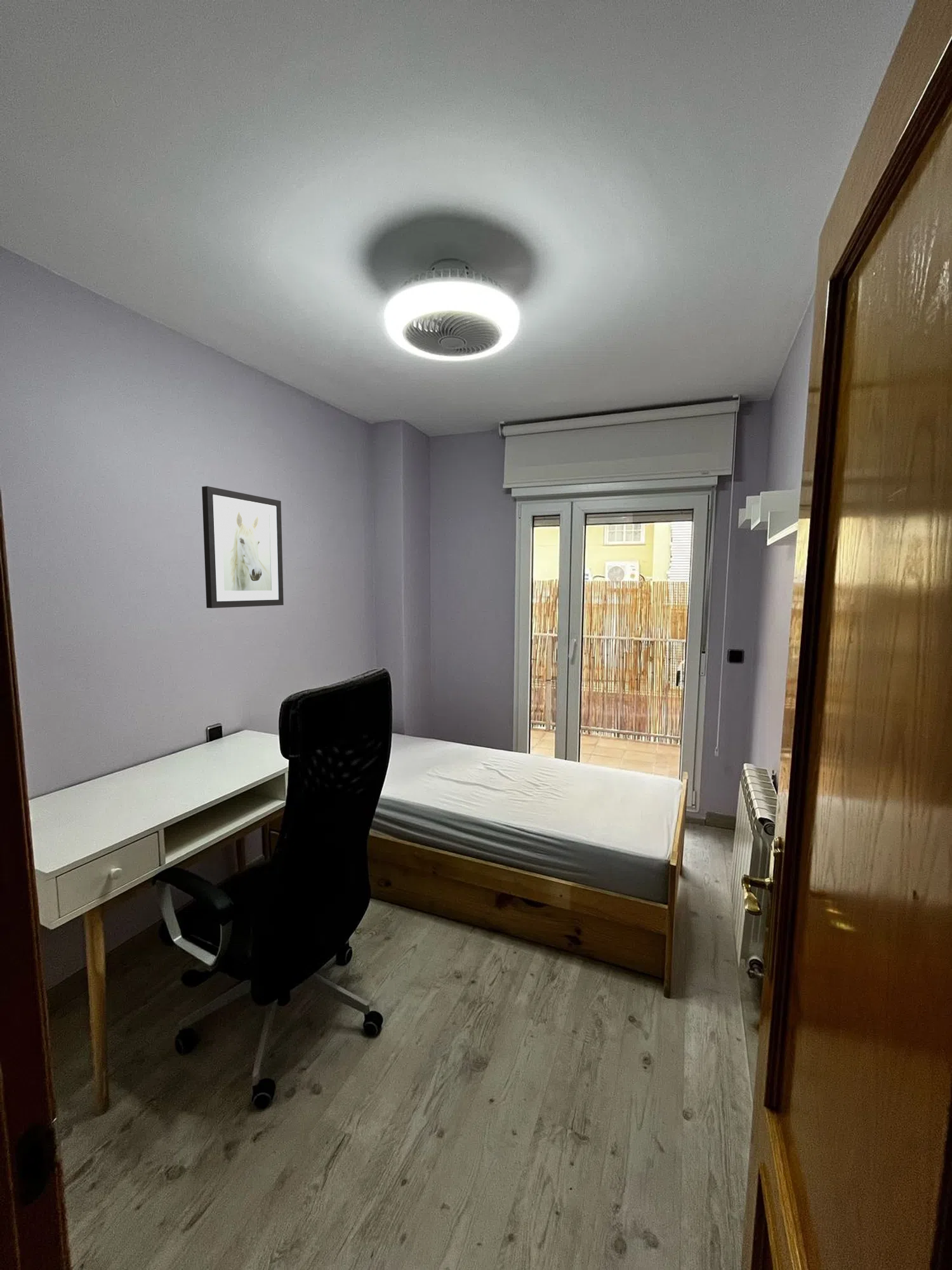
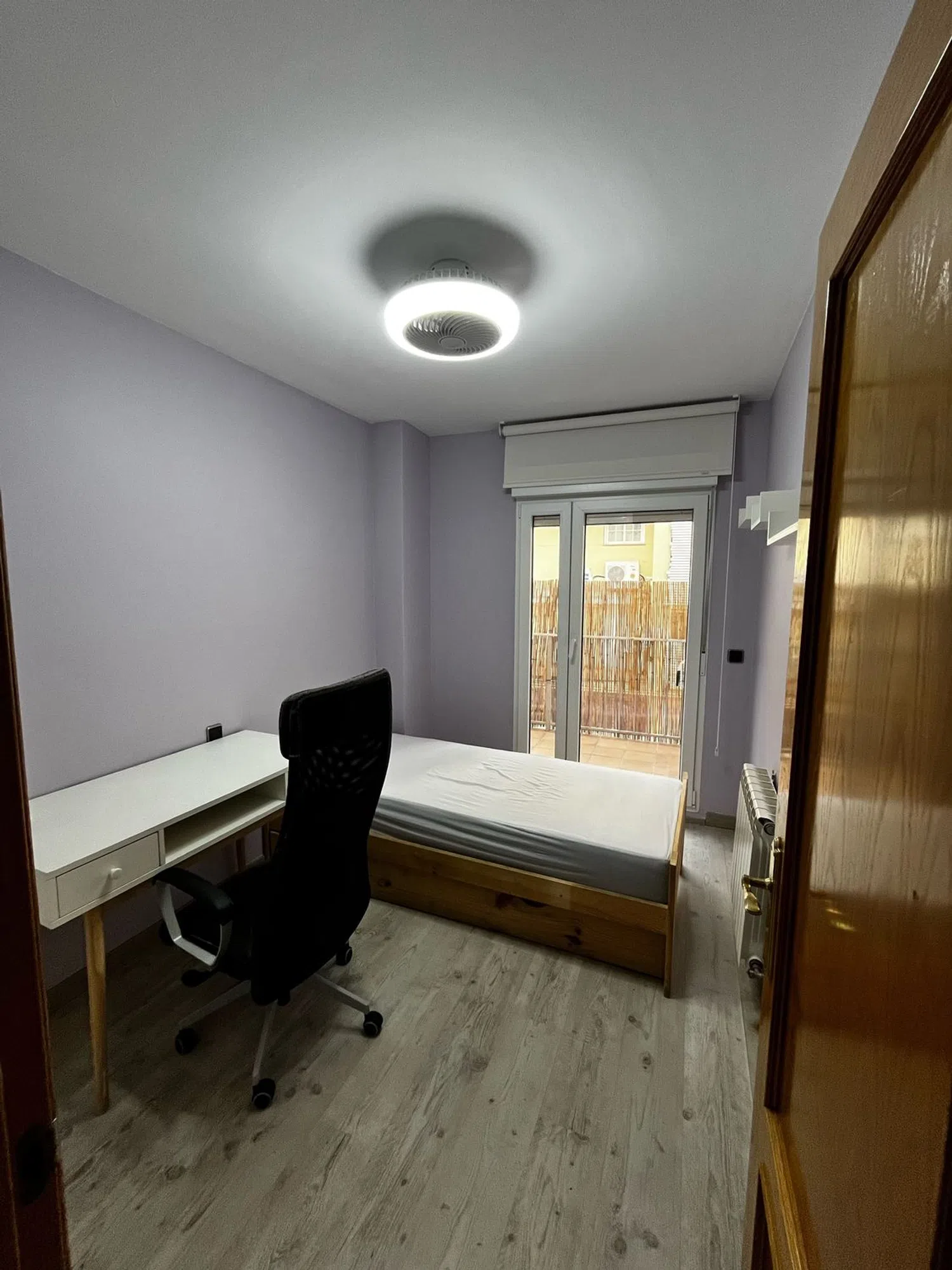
- wall art (246, 551)
